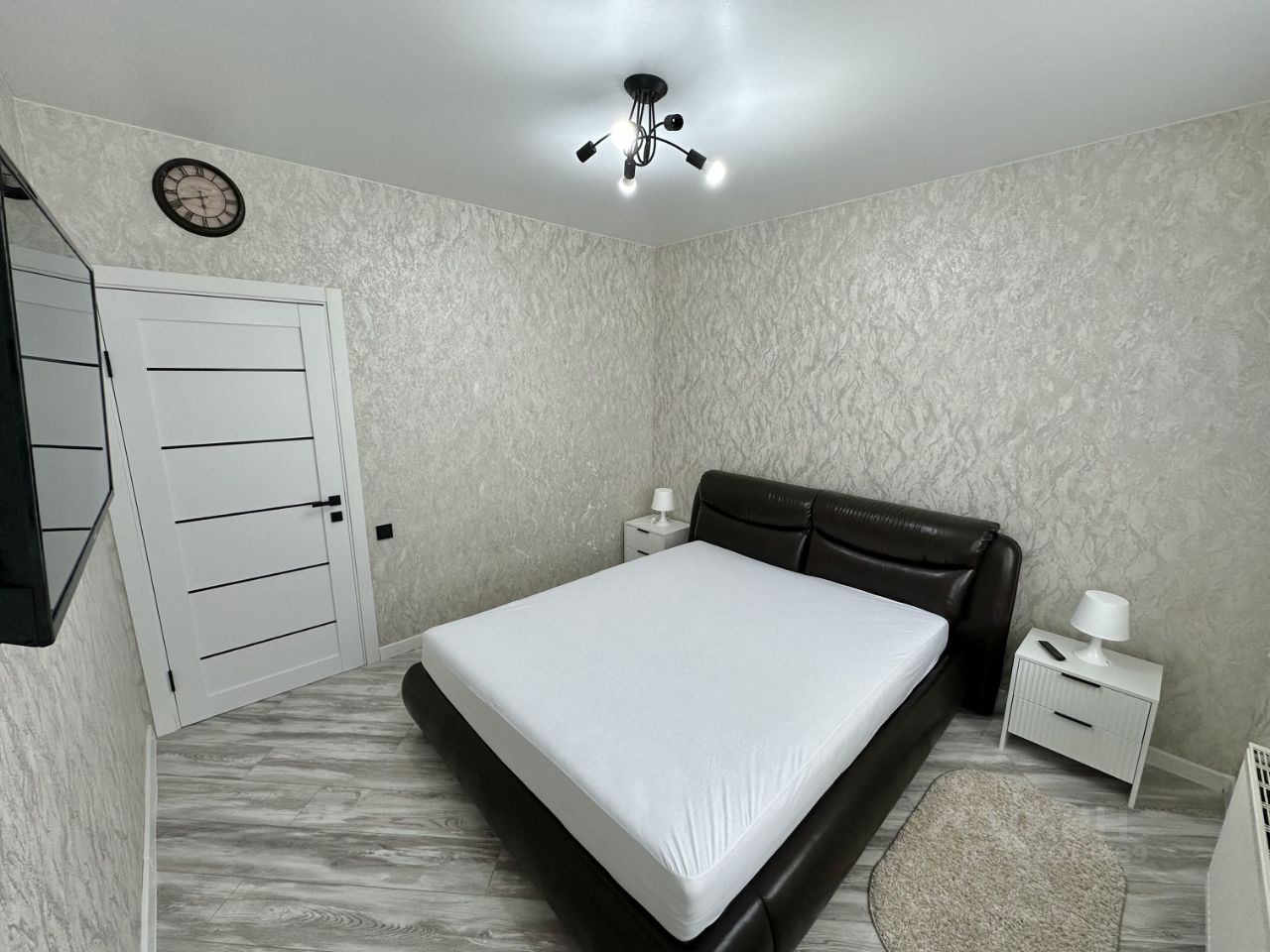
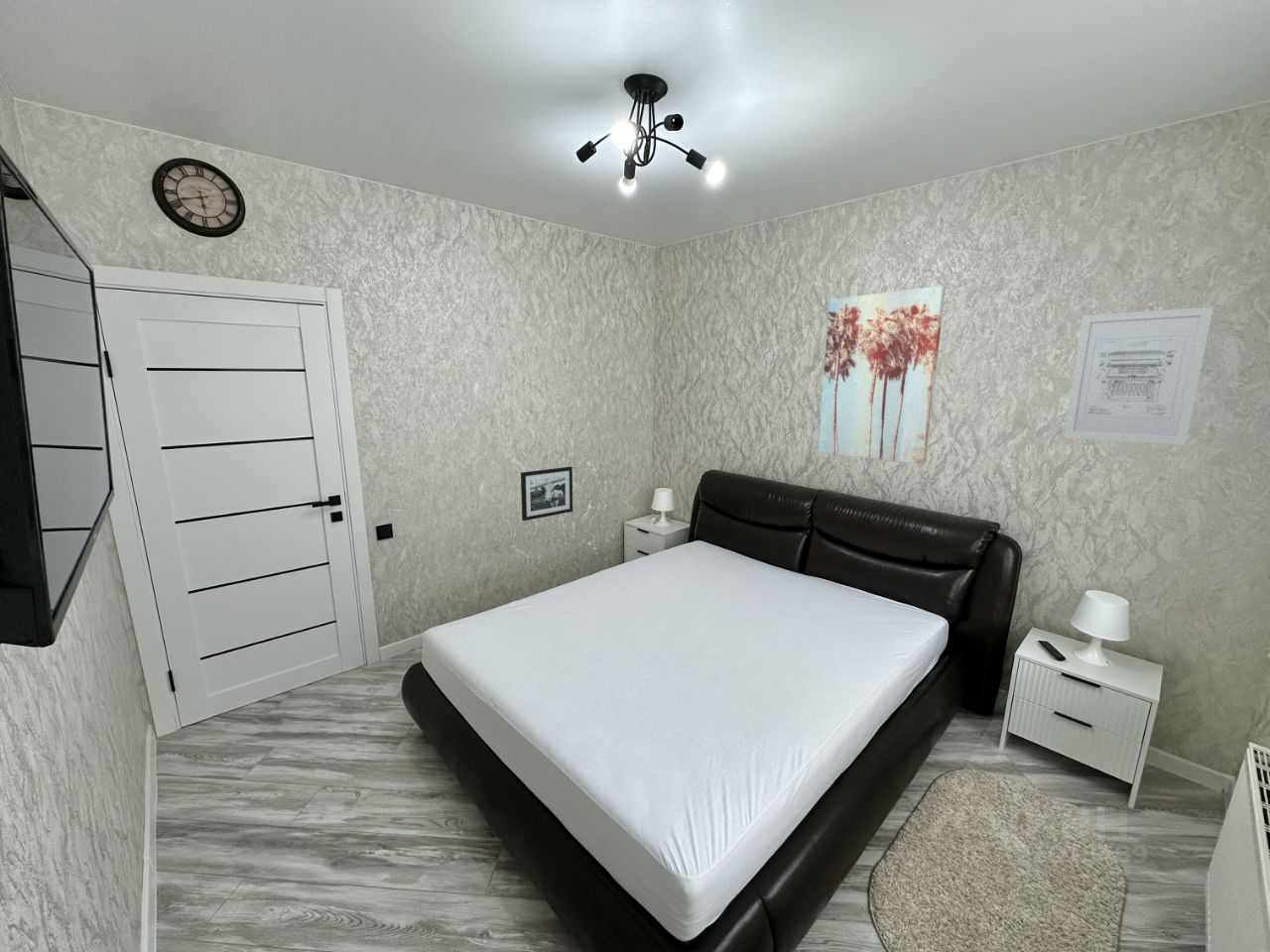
+ picture frame (548, 493)
+ wall art (1132, 378)
+ wall art (875, 378)
